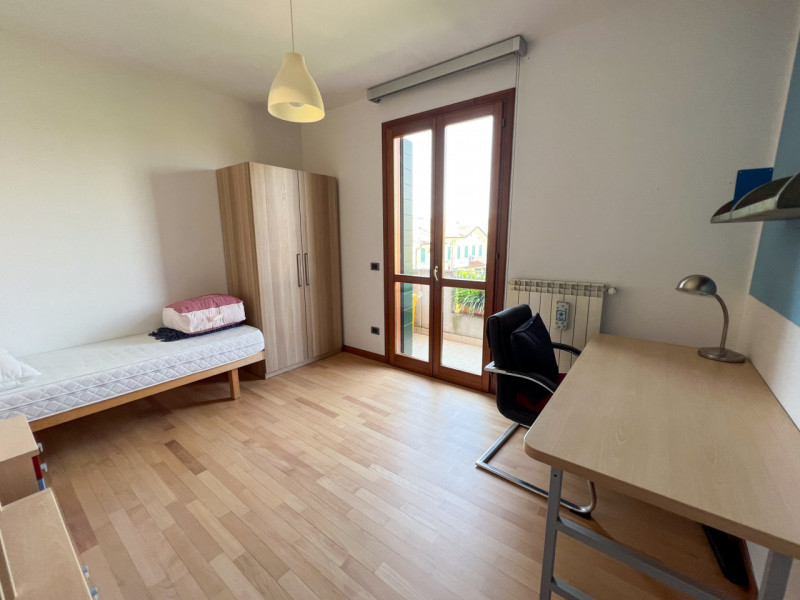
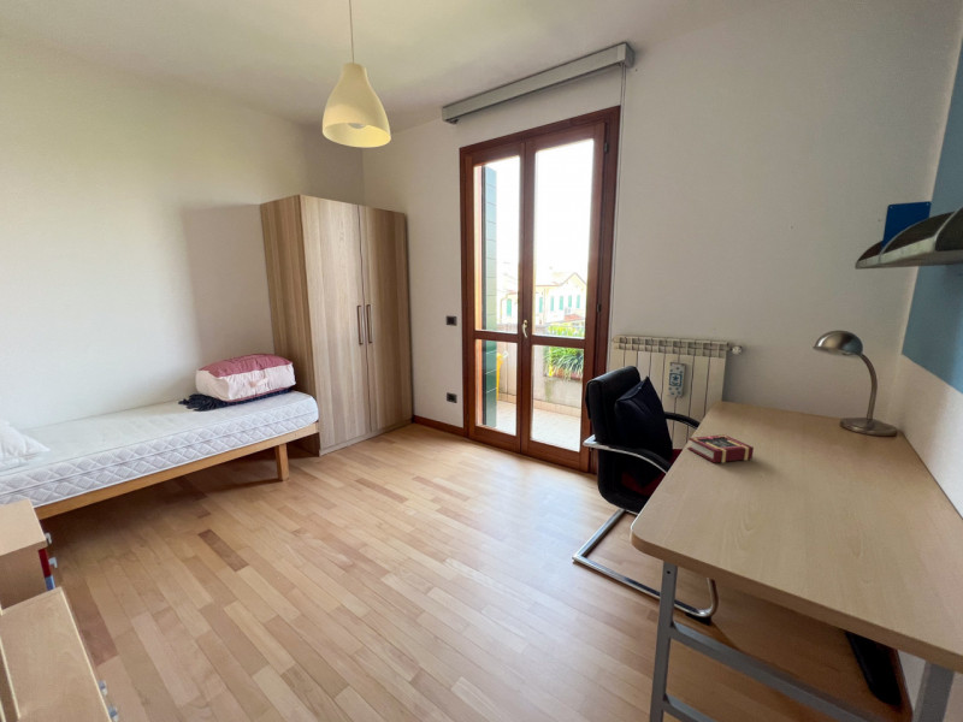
+ book (720, 448)
